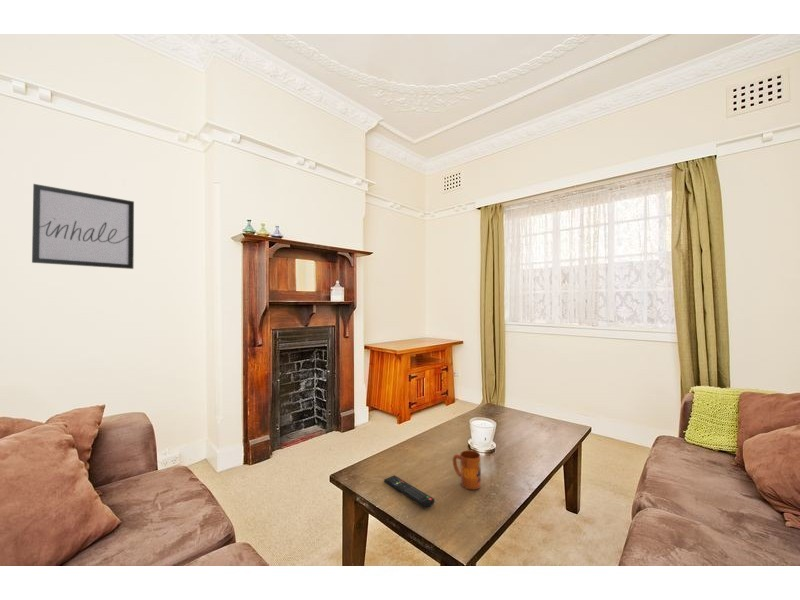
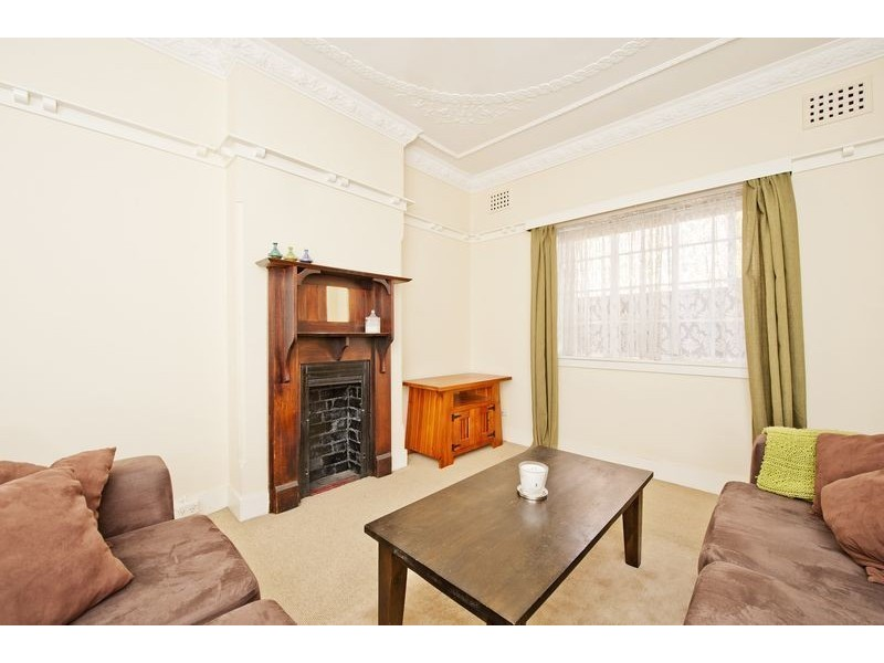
- remote control (408, 490)
- wall art (87, 229)
- mug (466, 468)
